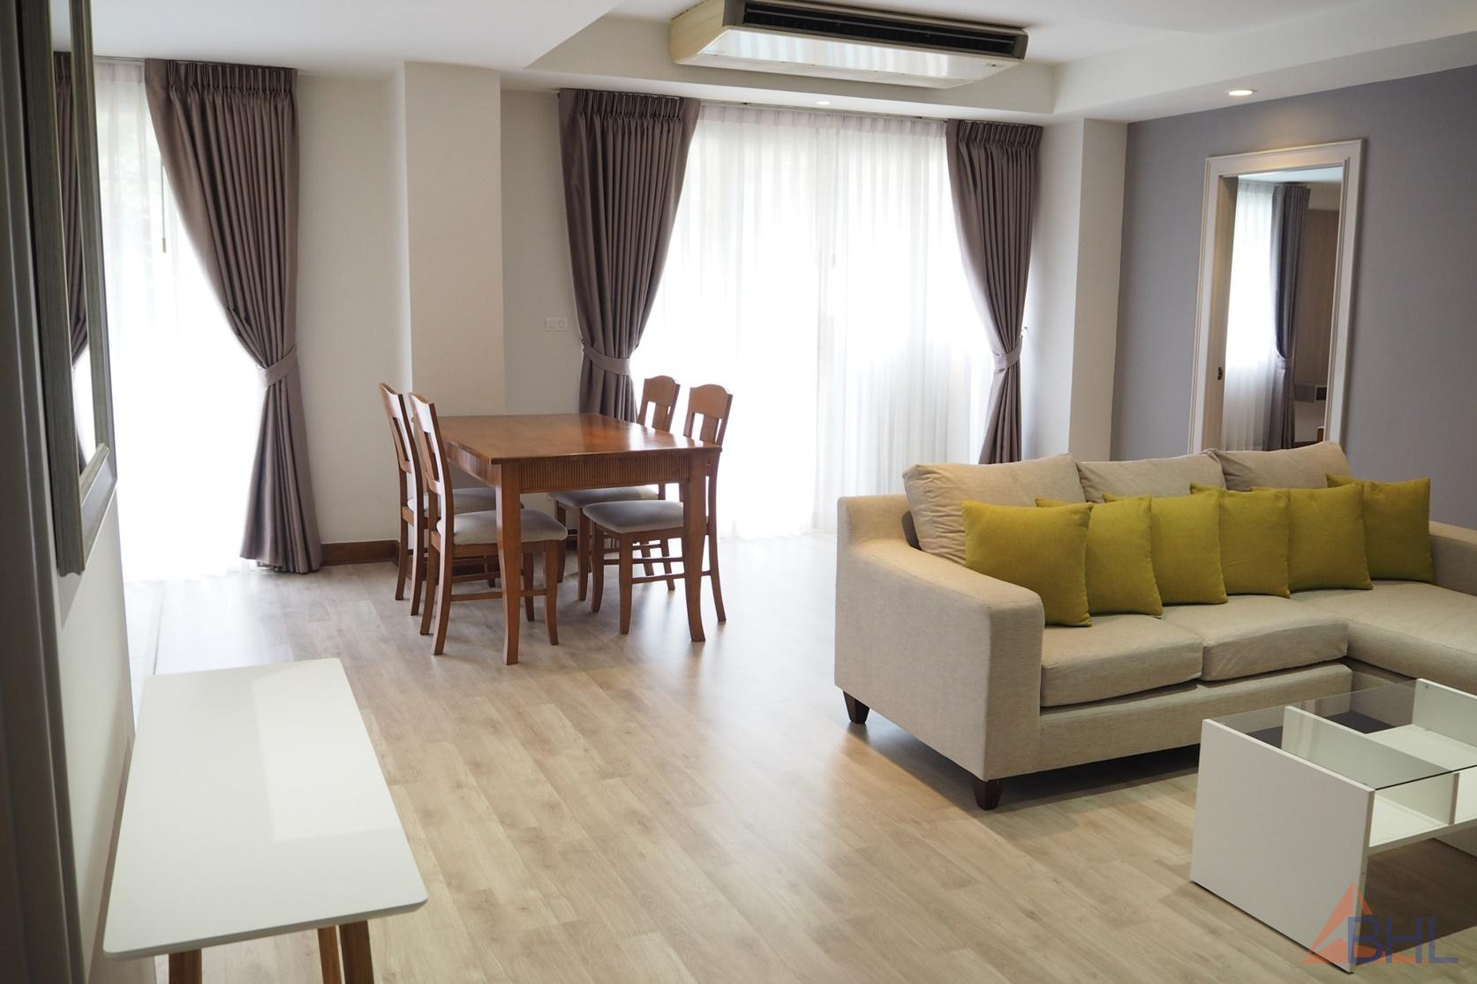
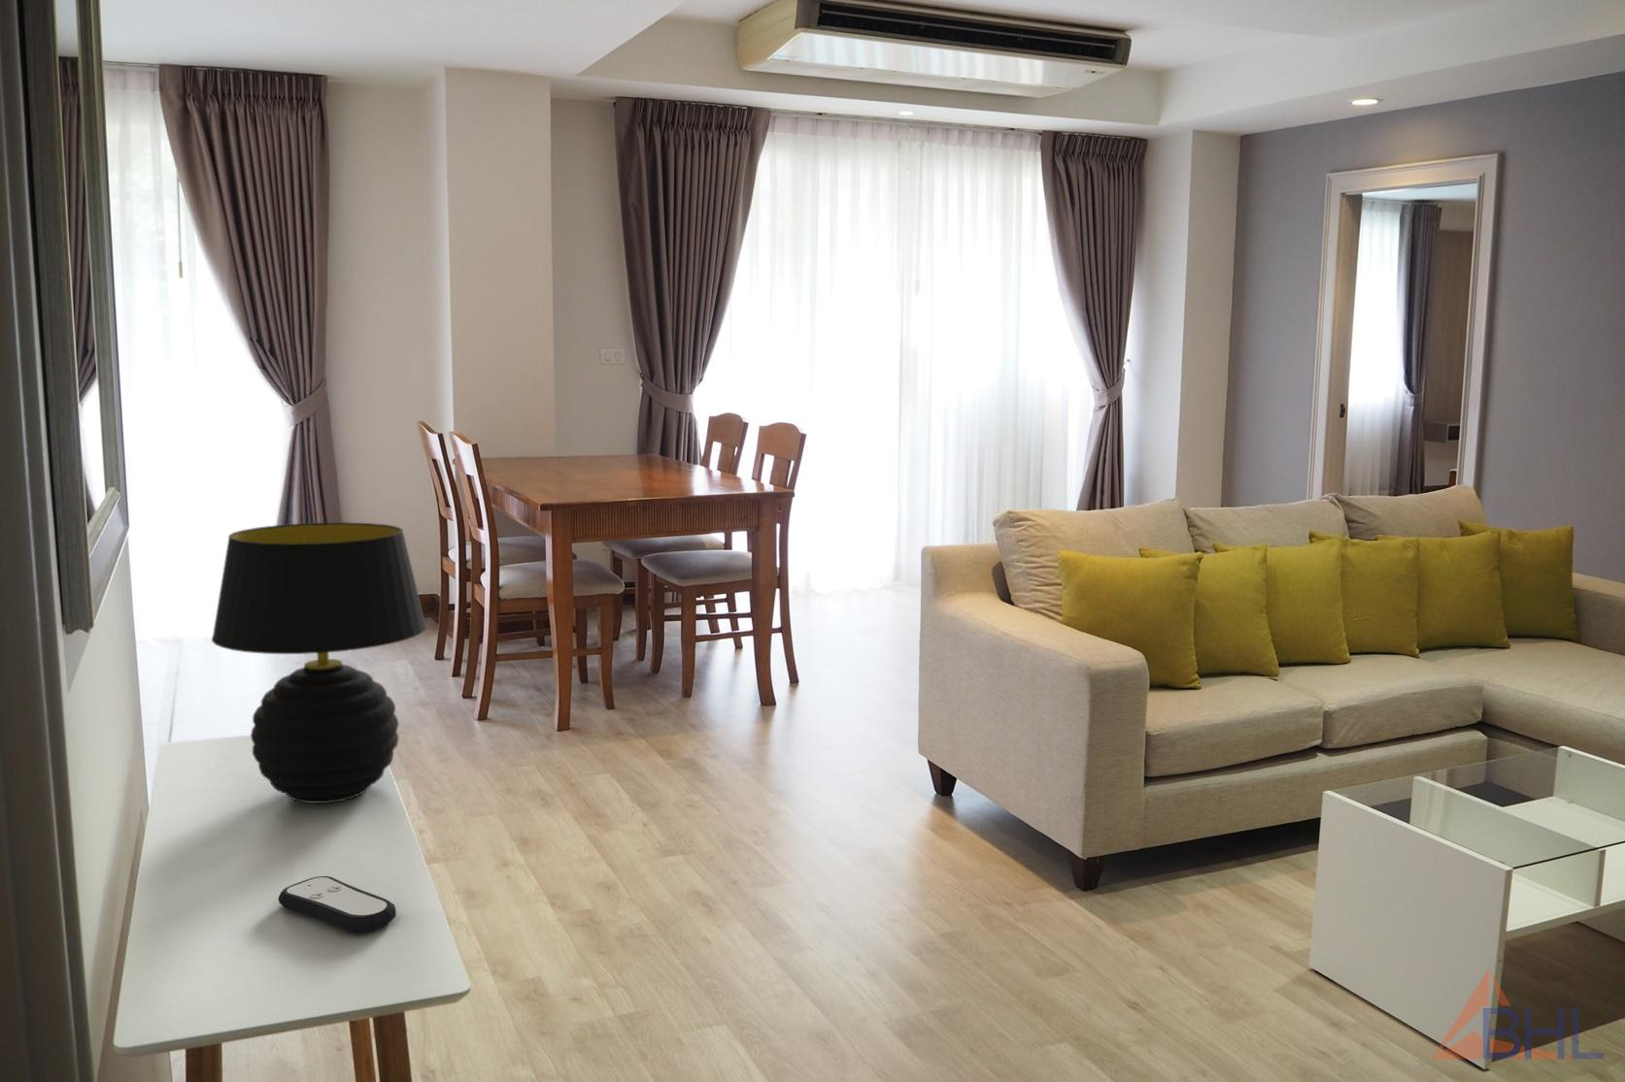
+ remote control (339, 902)
+ table lamp (323, 664)
